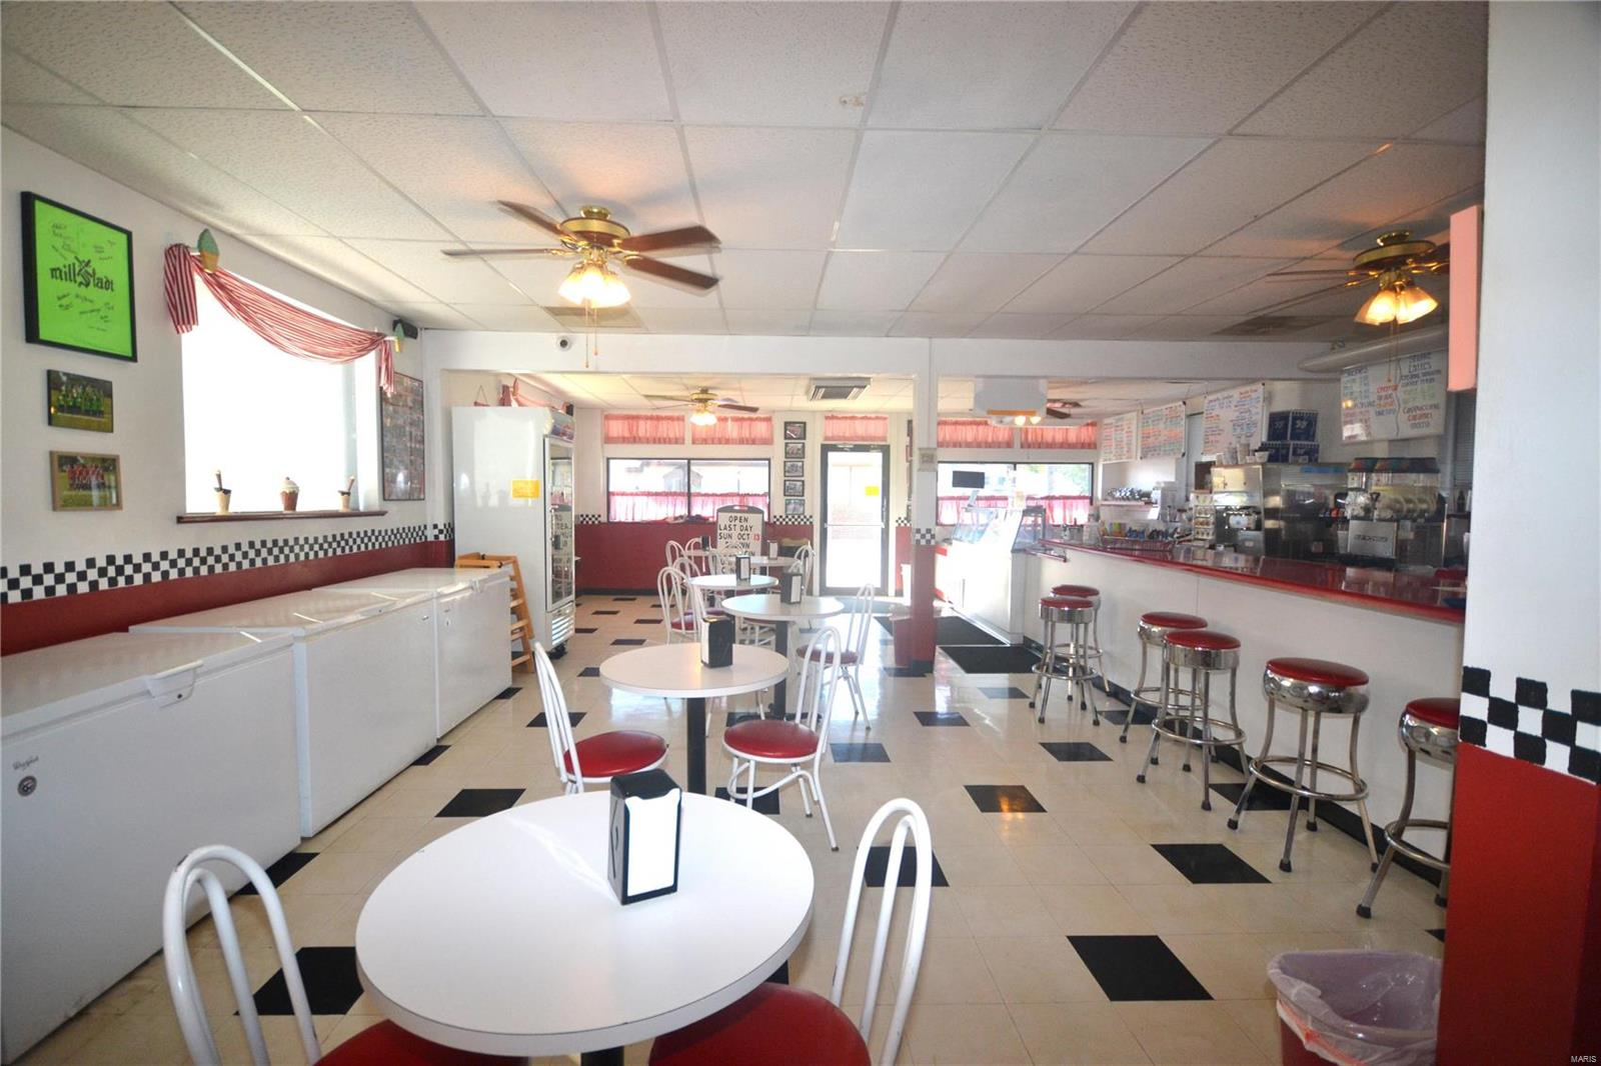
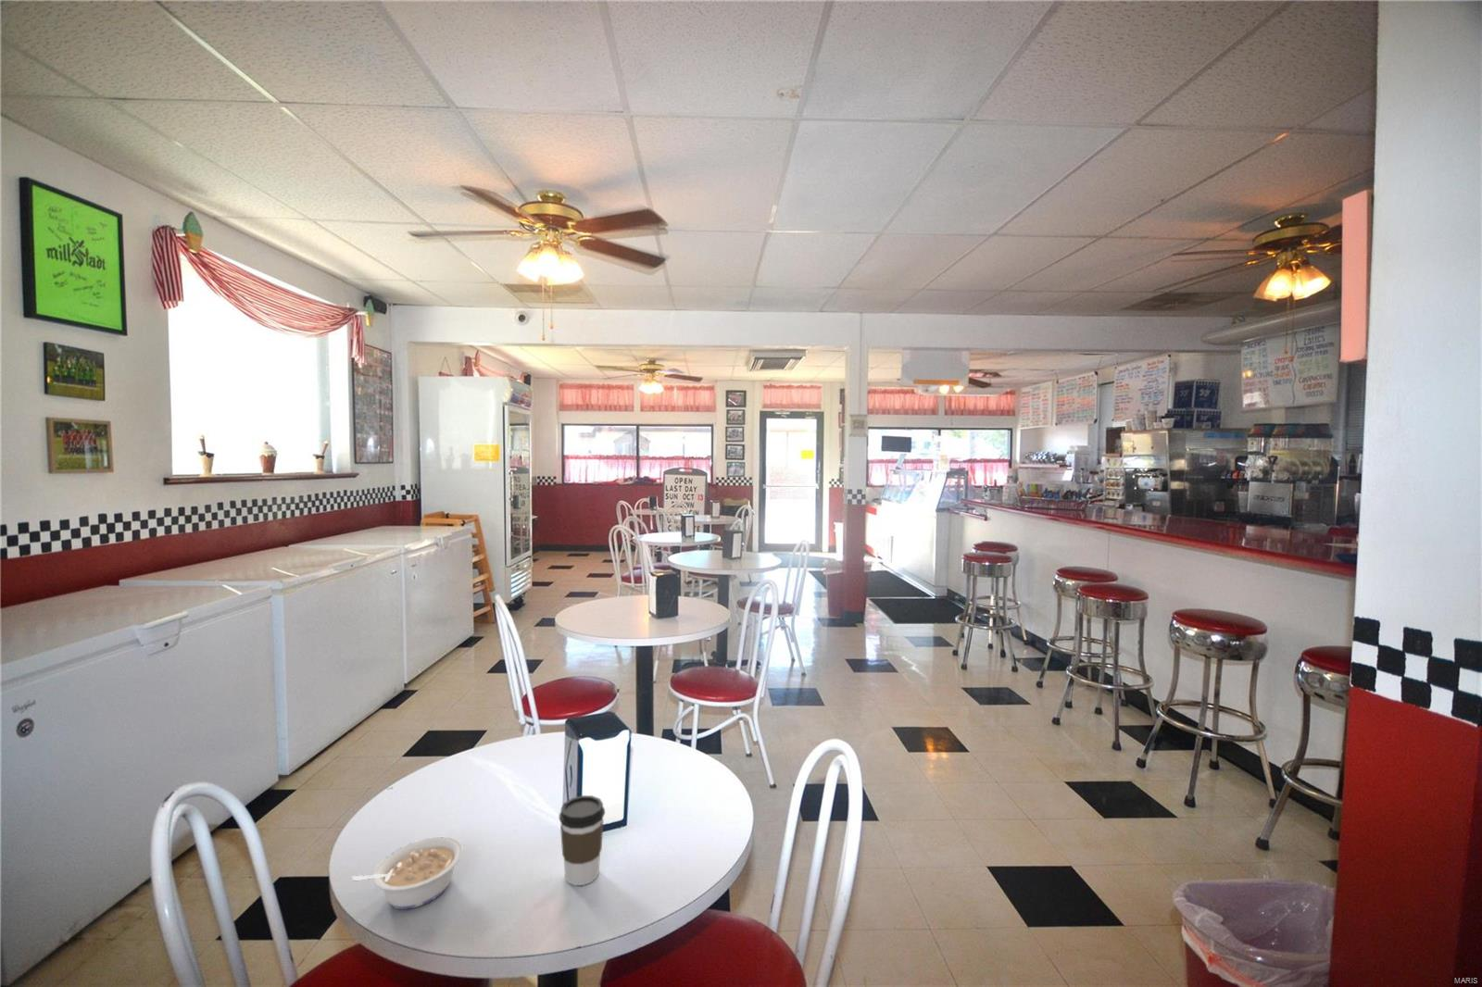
+ legume (417, 874)
+ coffee cup (582, 839)
